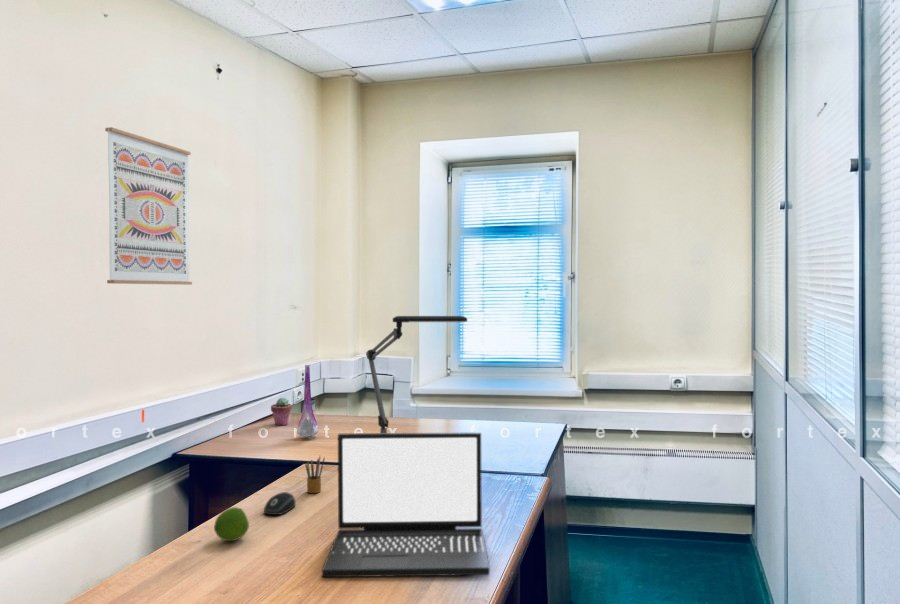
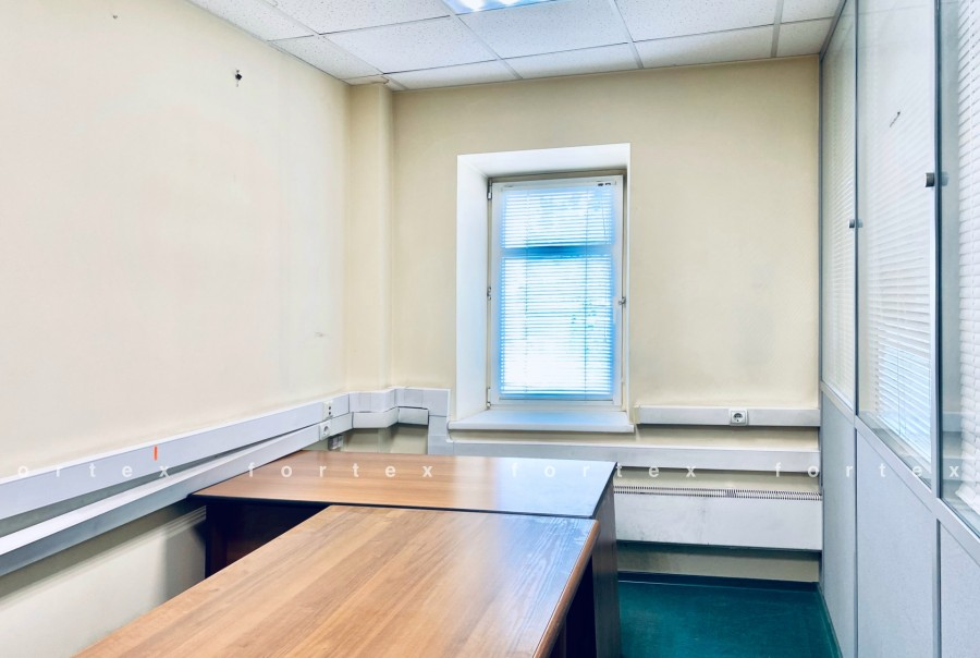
- potted succulent (281, 410)
- pencil box (313, 474)
- wall art (152, 212)
- vase (308, 400)
- computer mouse (280, 501)
- desk lamp (379, 389)
- laptop (408, 498)
- lime (231, 524)
